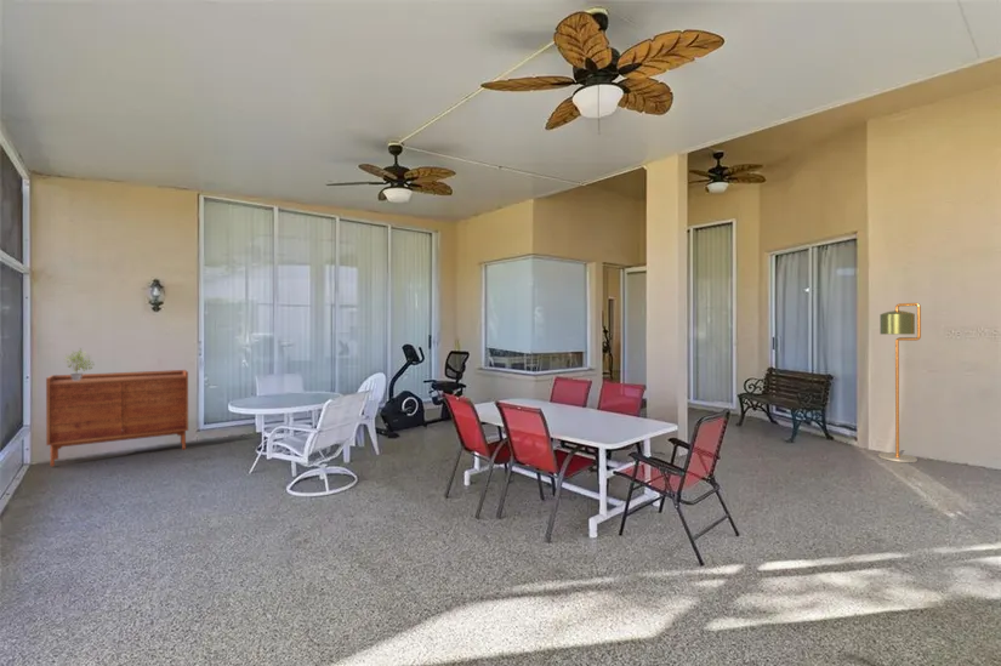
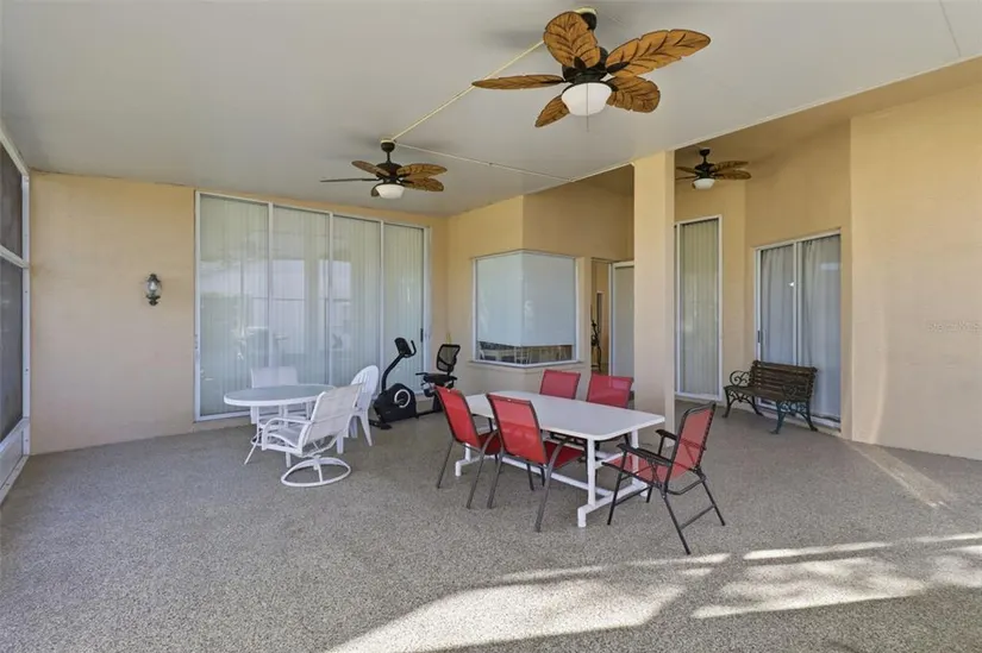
- potted plant (78, 363)
- sideboard (123, 414)
- floor lamp (898, 381)
